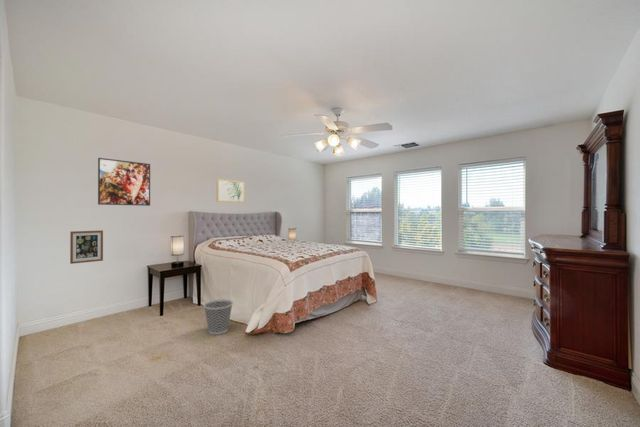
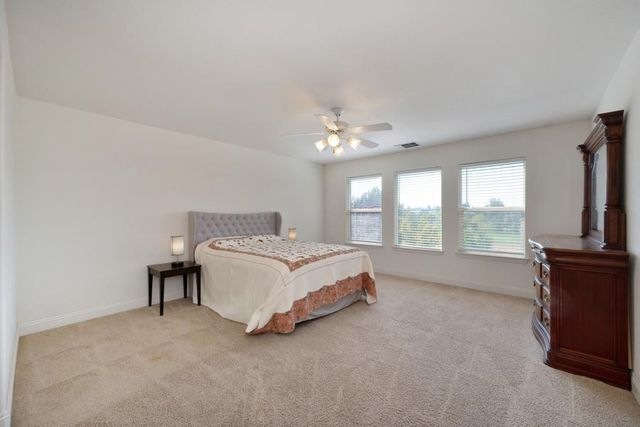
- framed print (125, 183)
- wall art (231, 191)
- wall art (87, 246)
- wastebasket (218, 317)
